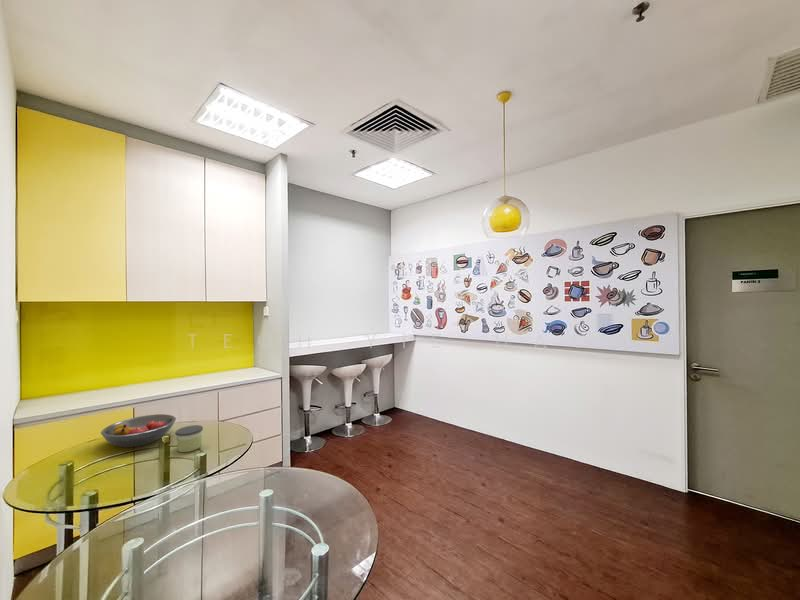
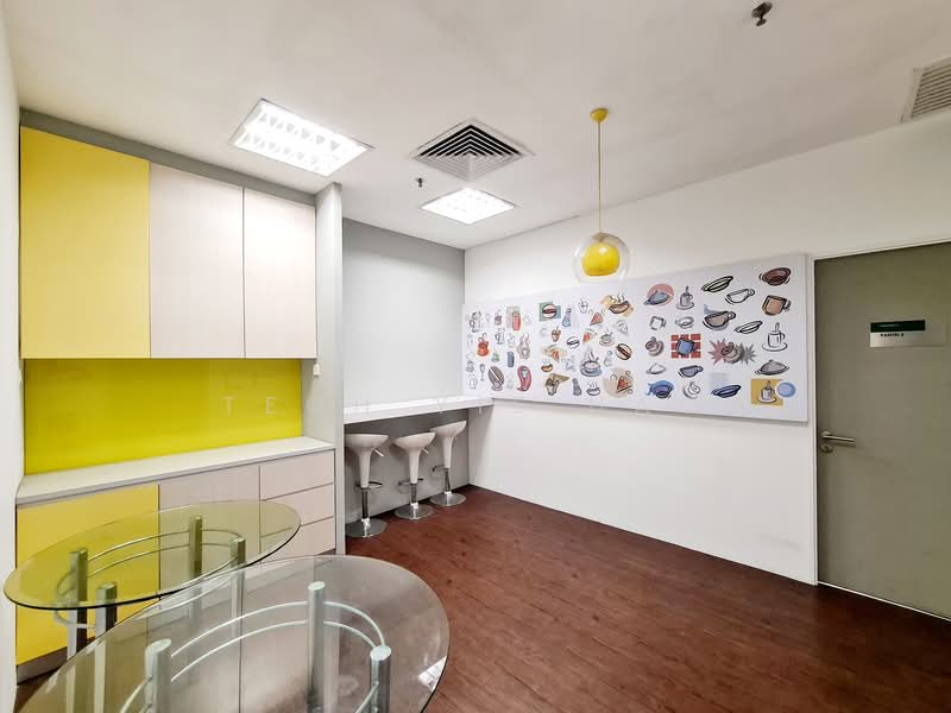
- fruit bowl (140, 430)
- candle (189, 438)
